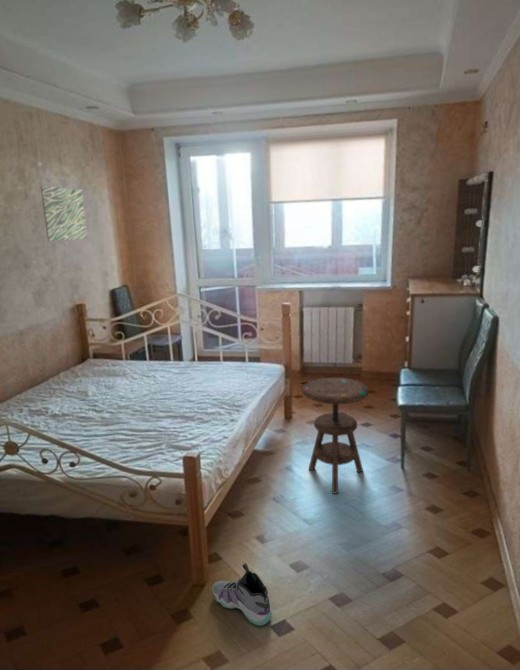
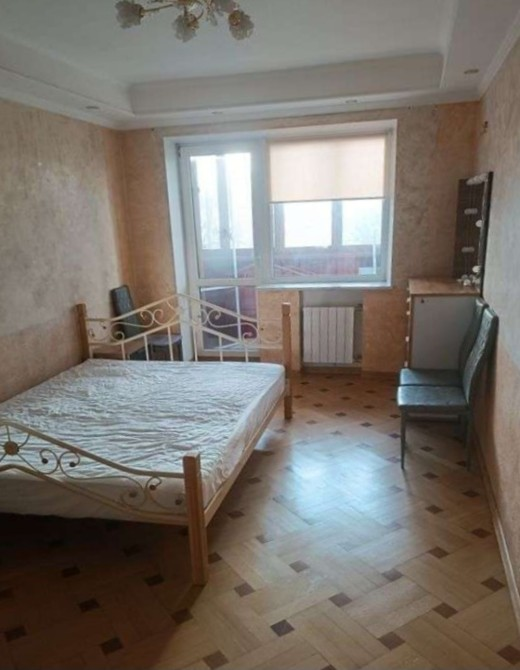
- wall art (65, 214)
- sneaker (241, 584)
- side table (335, 432)
